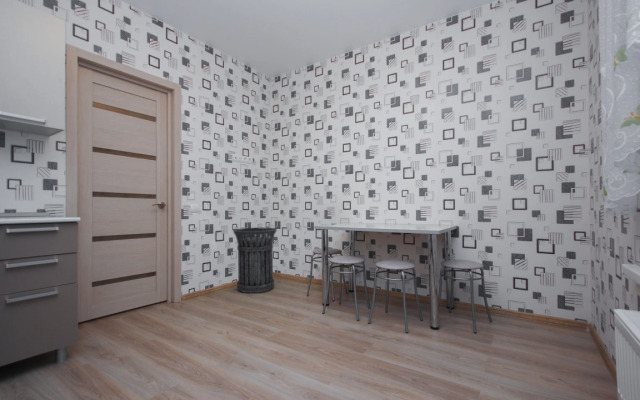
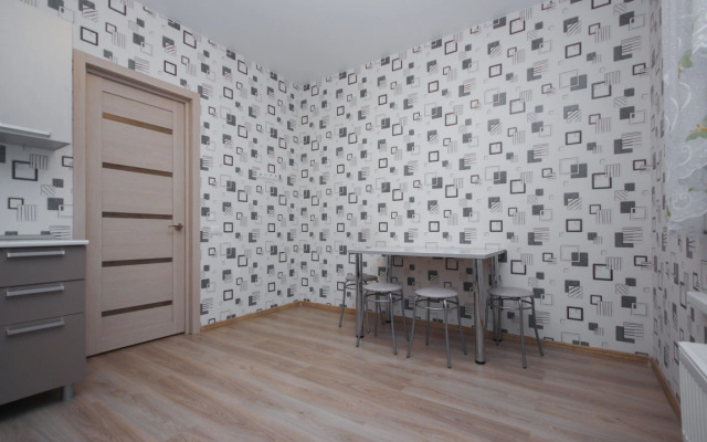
- trash can (255, 258)
